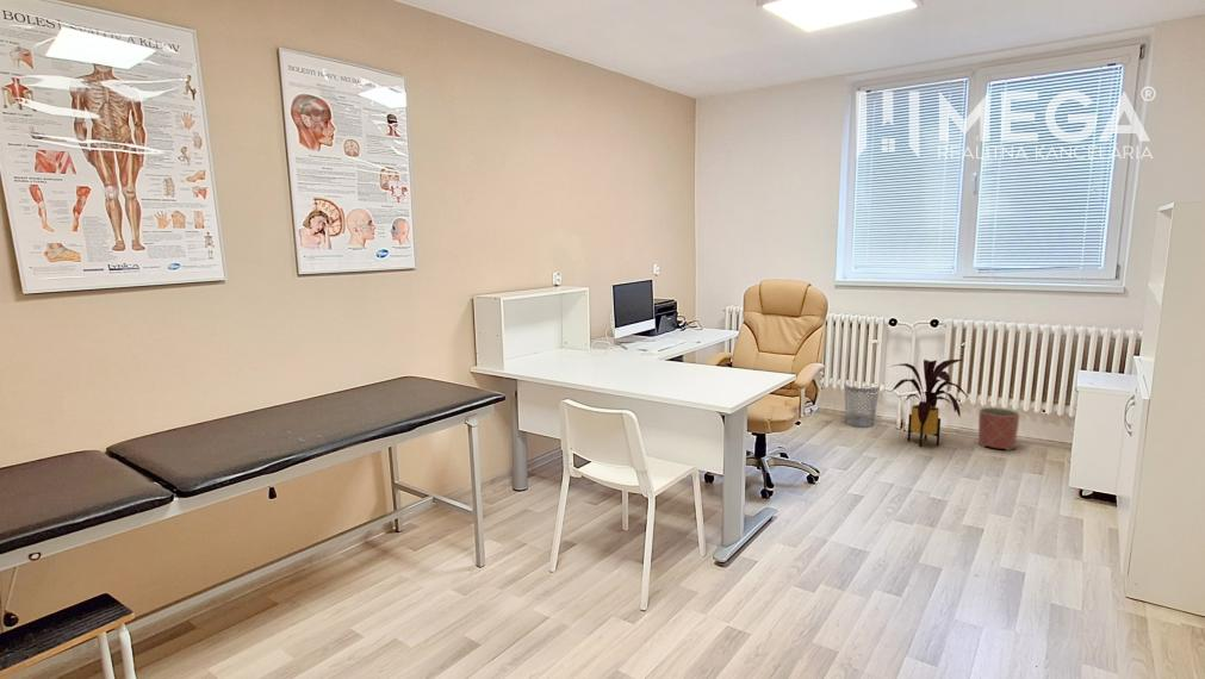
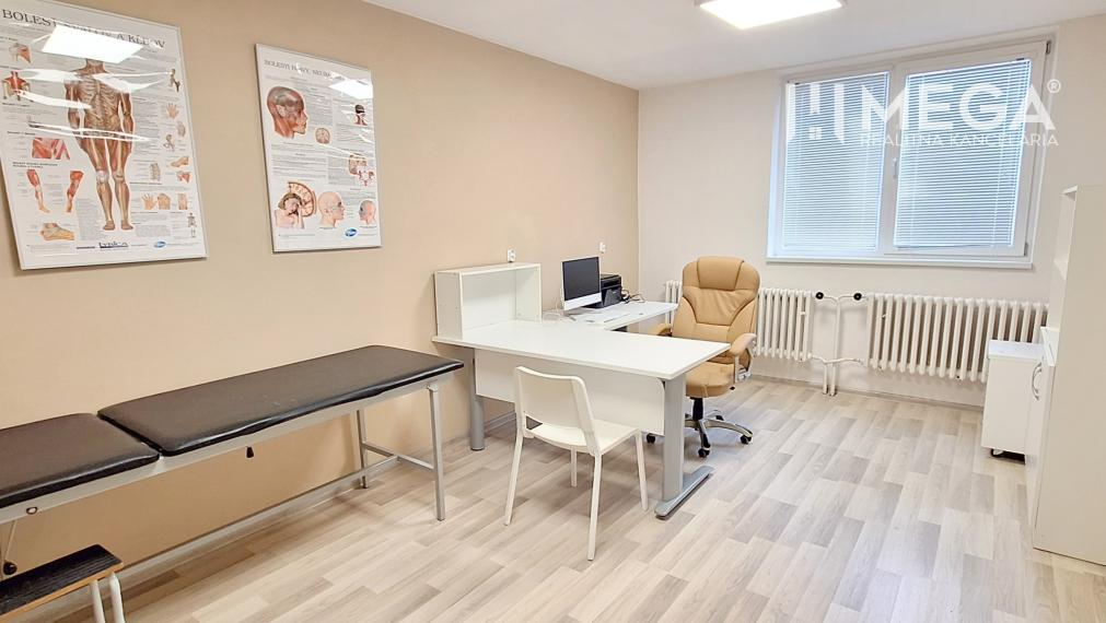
- wastebasket (859, 404)
- house plant (924, 400)
- planter (998, 429)
